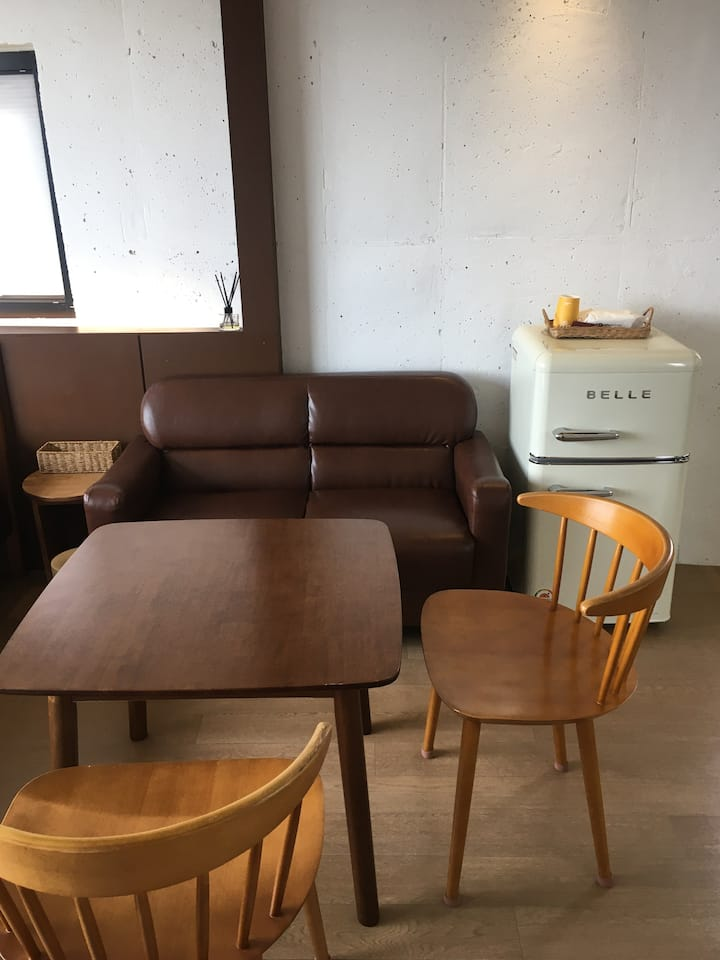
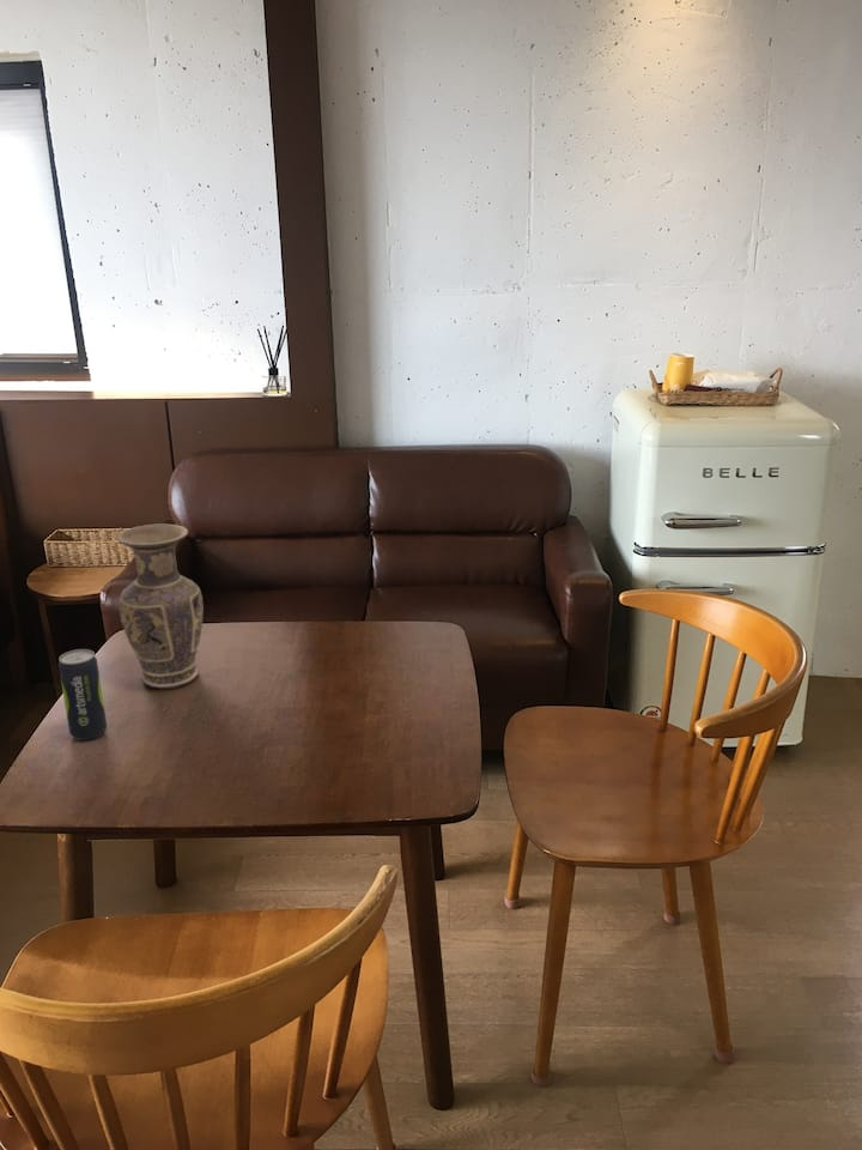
+ beverage can (83, 695)
+ vase (162, 607)
